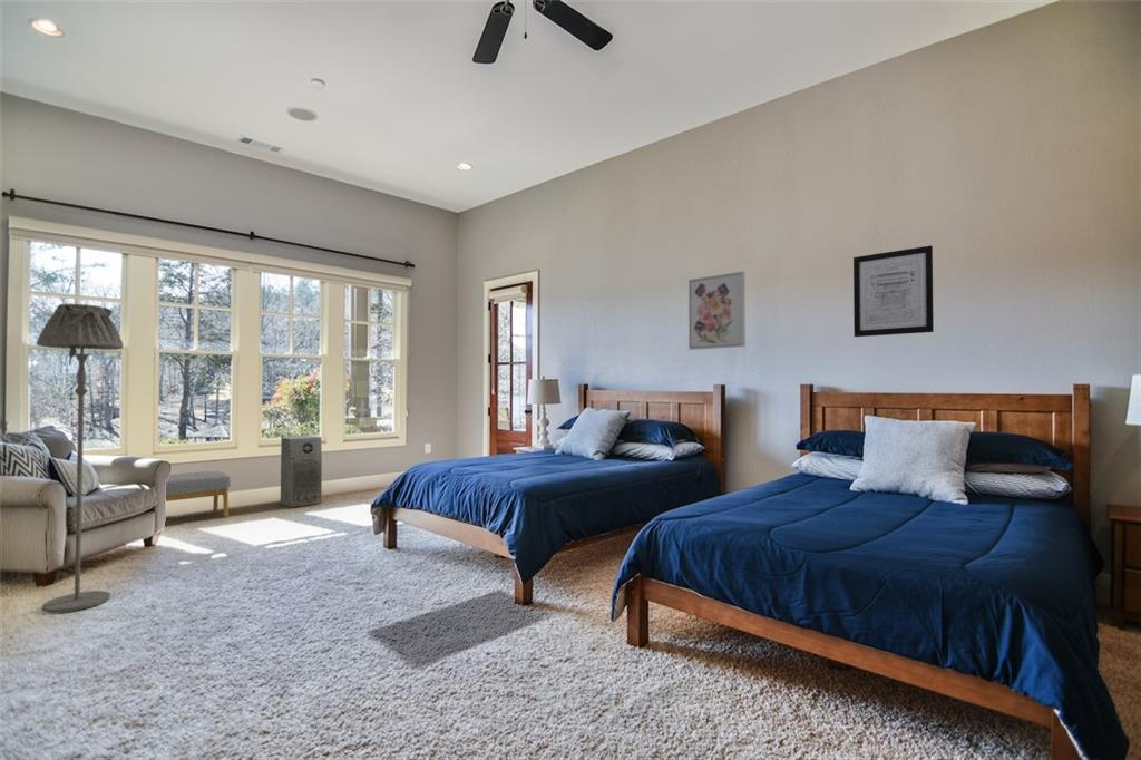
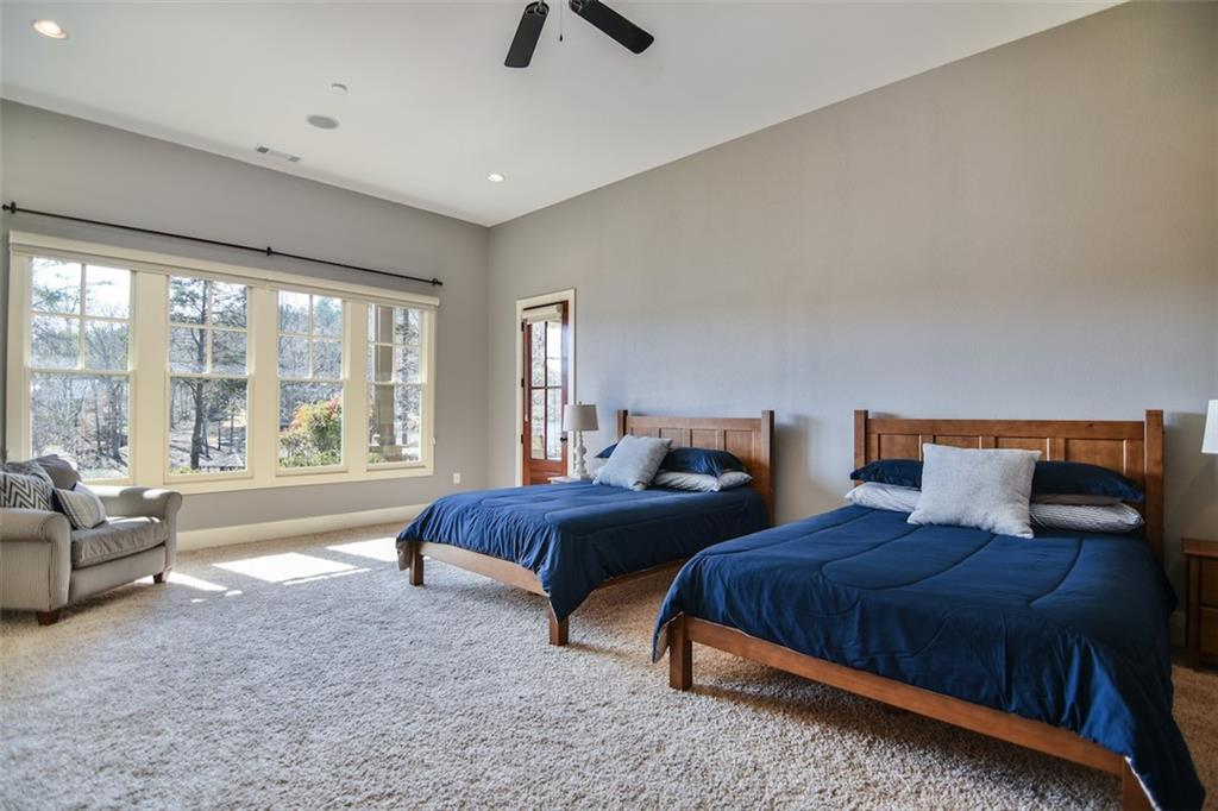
- wall art (715, 312)
- wall art (891, 293)
- air purifier (299, 469)
- footstool (189, 496)
- floor lamp (79, 454)
